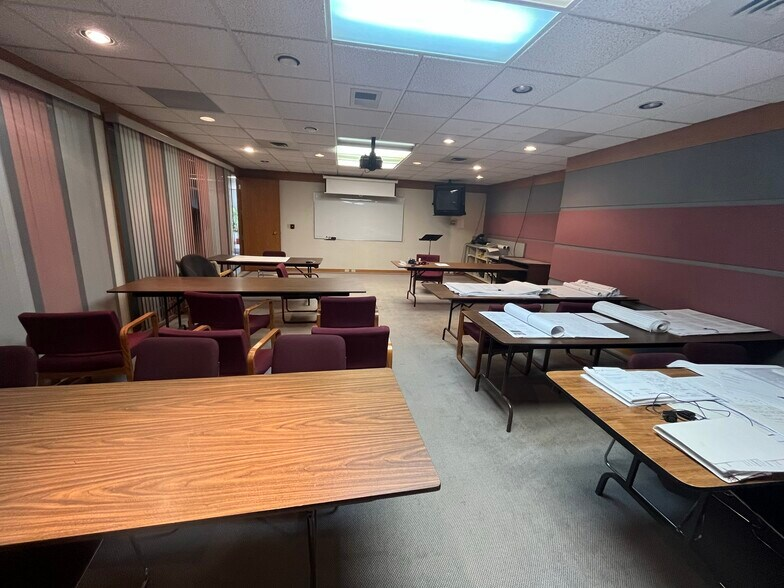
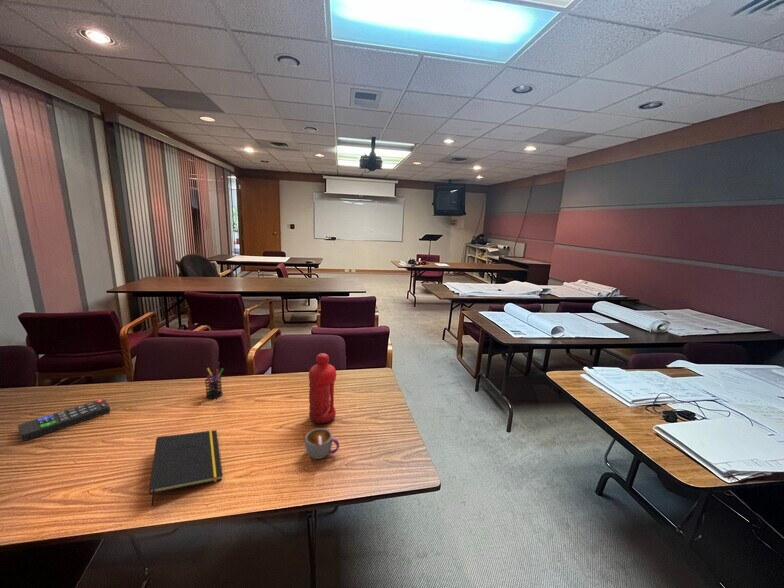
+ remote control (66, 417)
+ notepad (187, 457)
+ pen holder (215, 381)
+ mug (322, 441)
+ water bottle (322, 386)
